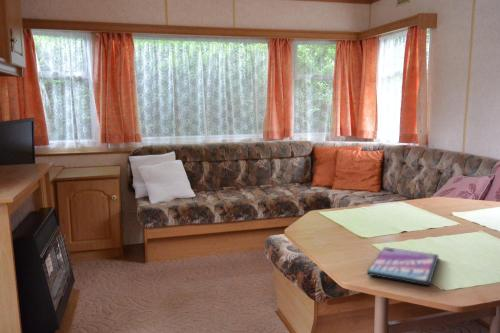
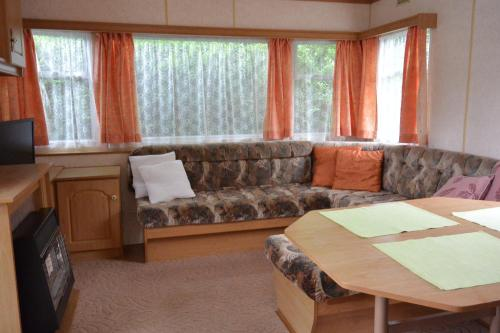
- video game case (404, 264)
